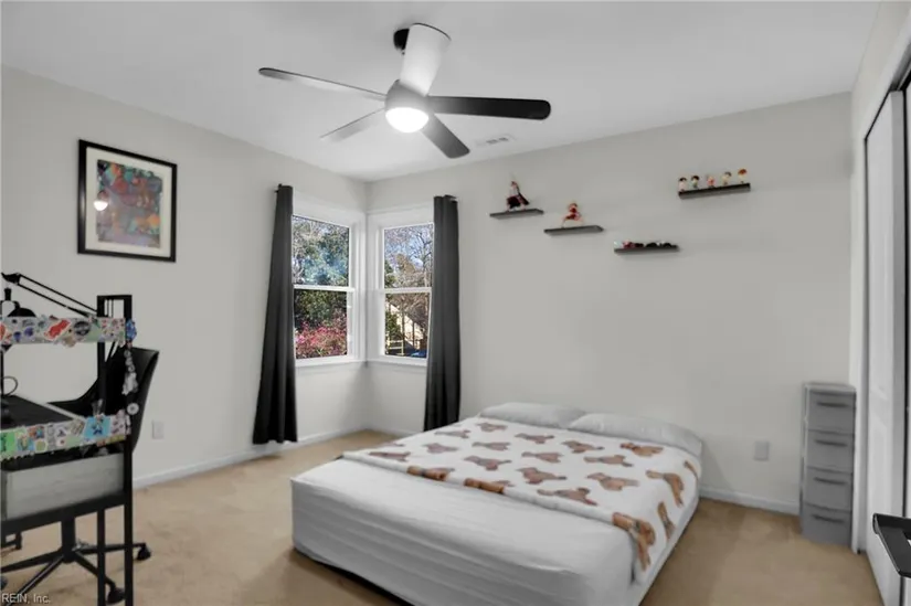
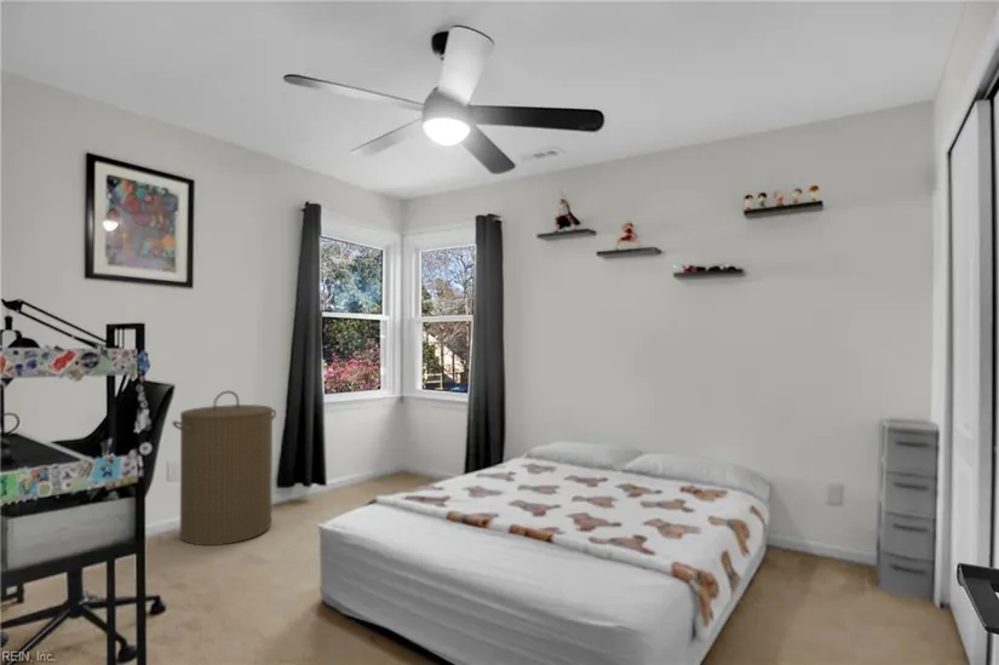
+ laundry hamper (228, 460)
